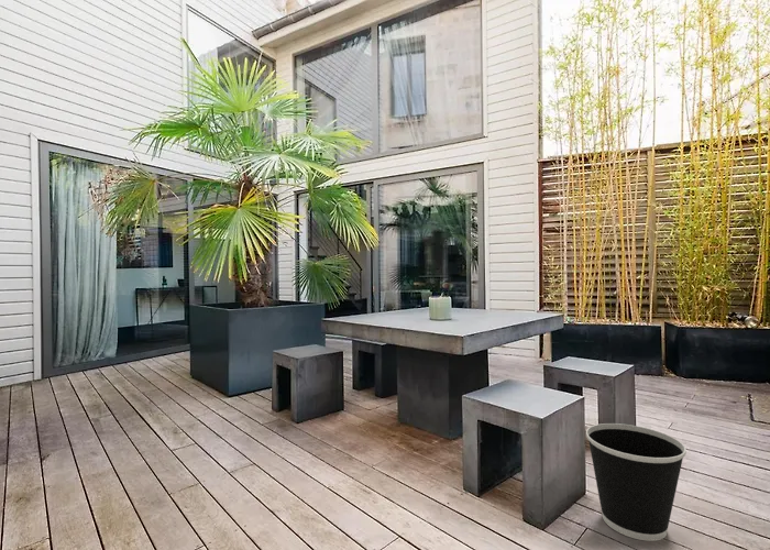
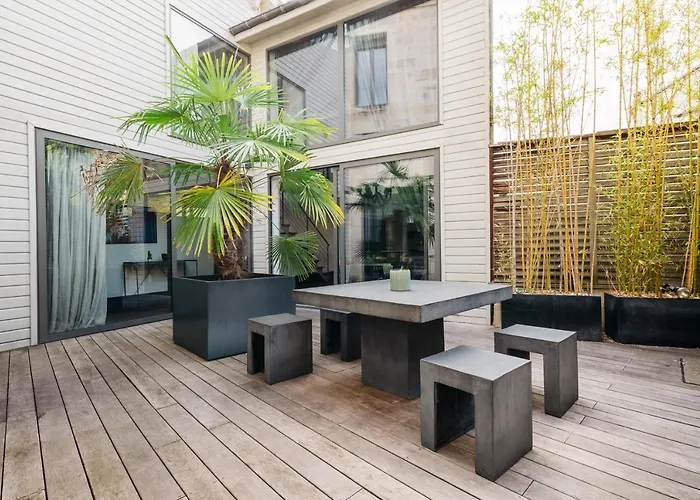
- wastebasket (632, 481)
